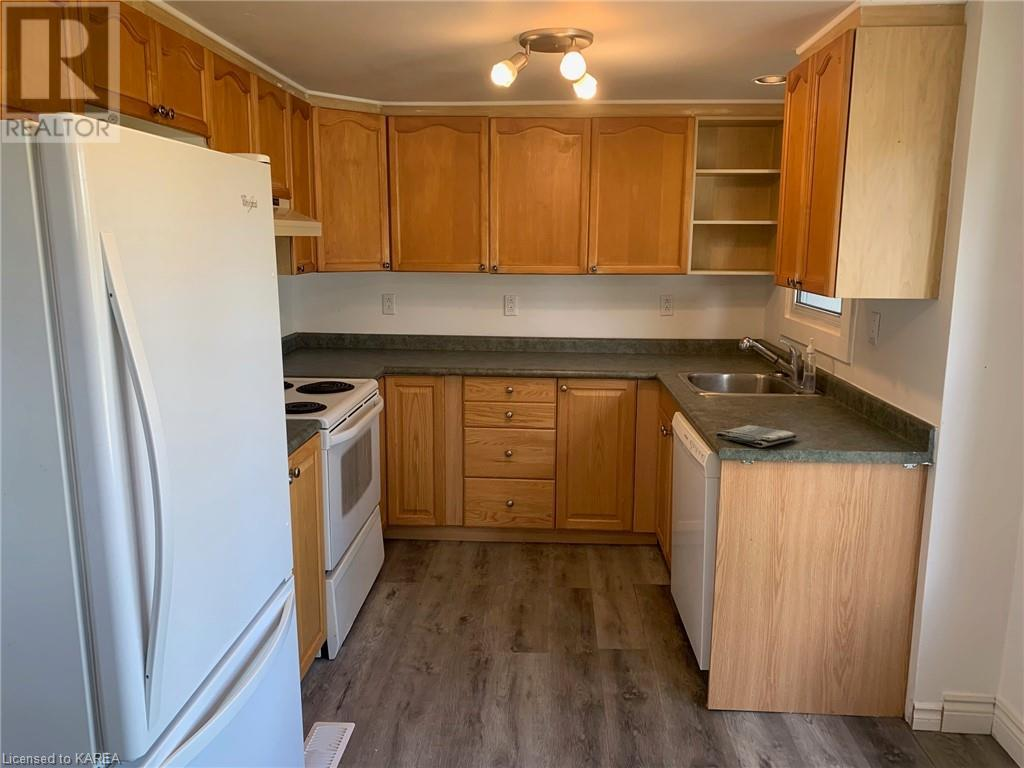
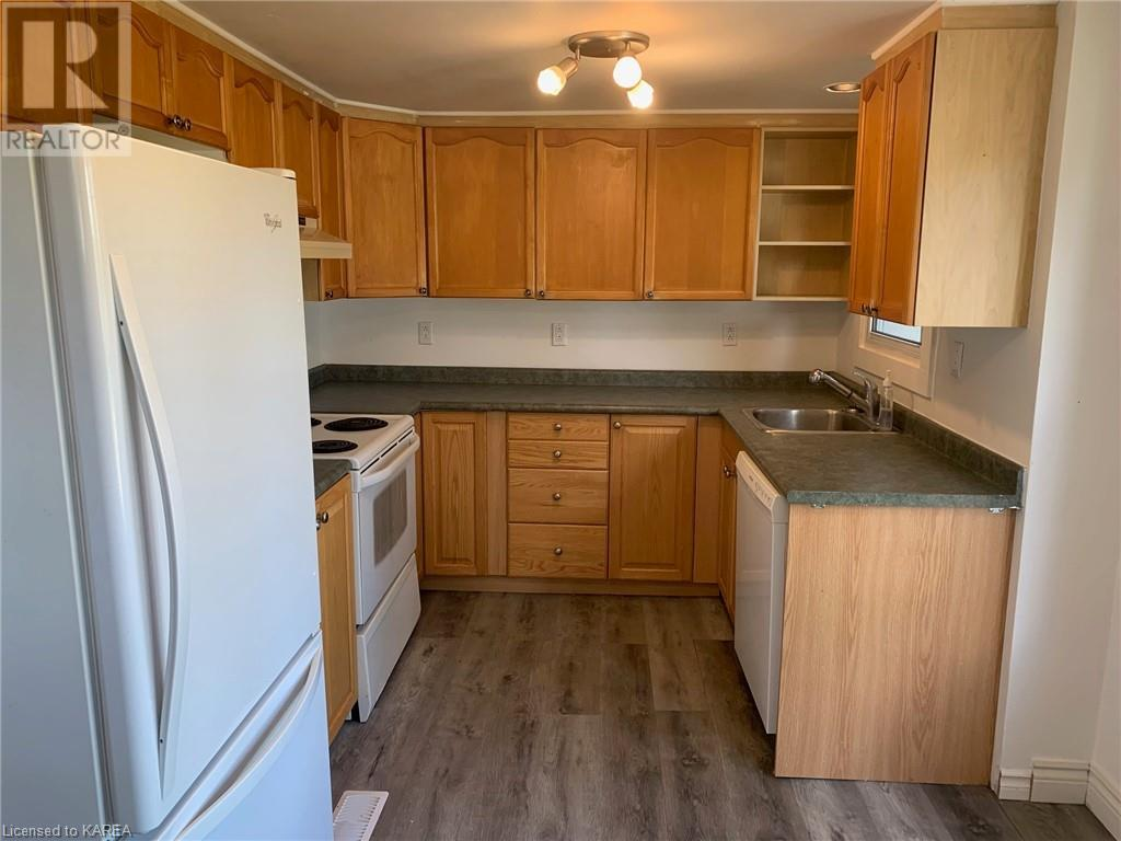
- dish towel (755, 433)
